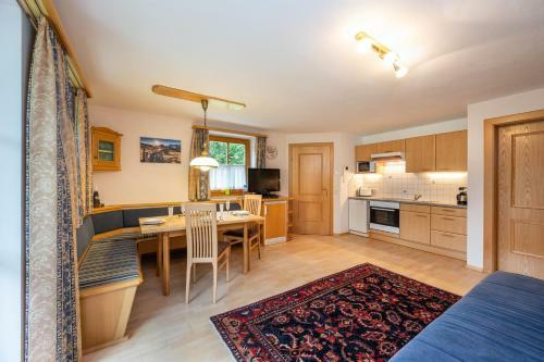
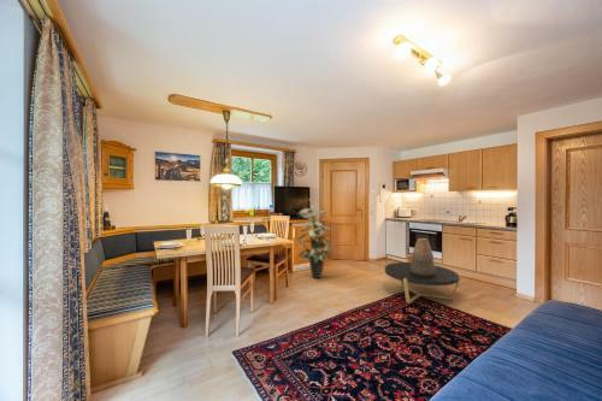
+ coffee table (419, 282)
+ decorative urn (423, 255)
+ indoor plant (313, 241)
